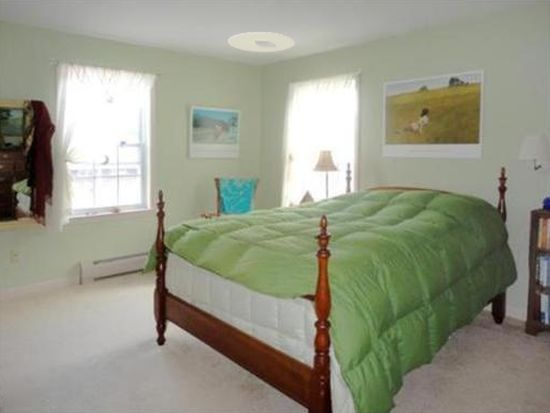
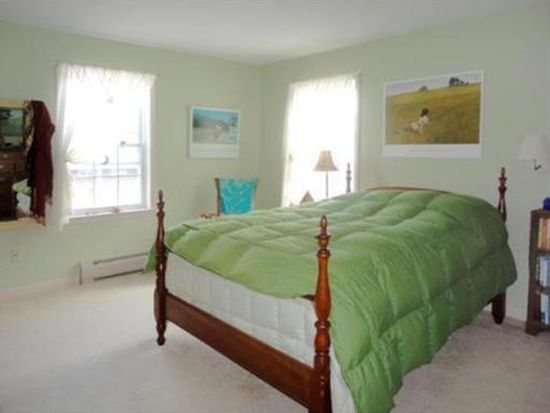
- ceiling light (261, 39)
